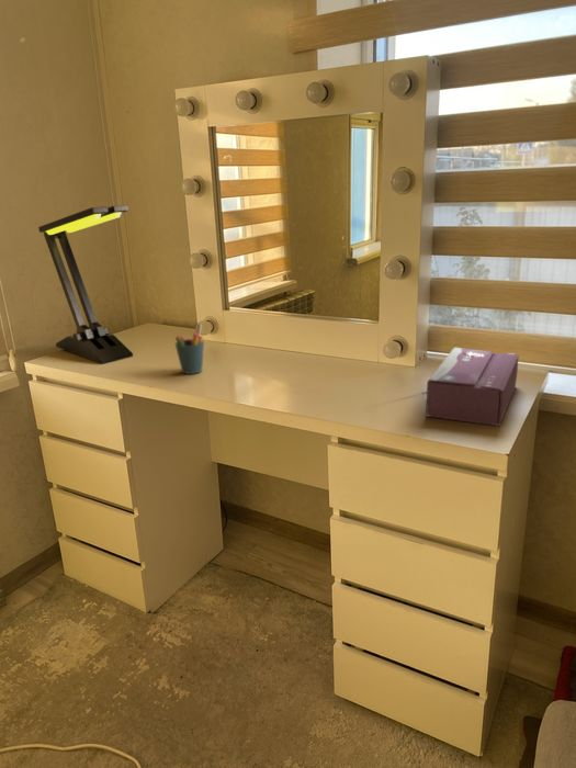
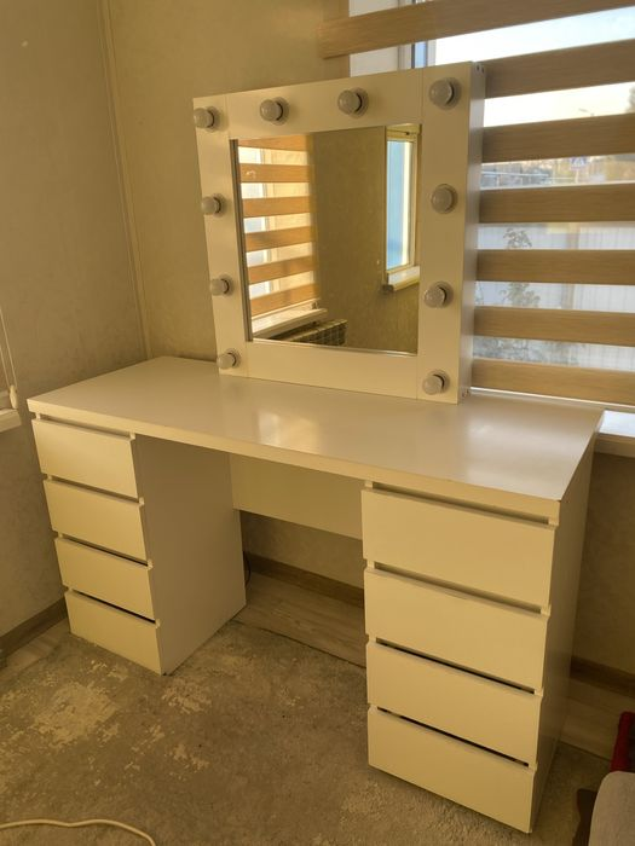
- tissue box (474, 383)
- pen holder (190, 349)
- desk lamp (83, 284)
